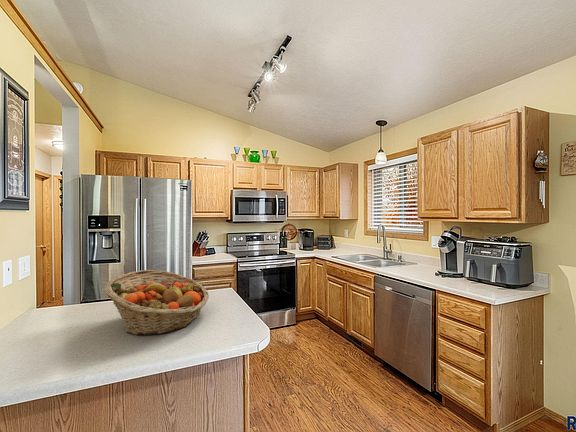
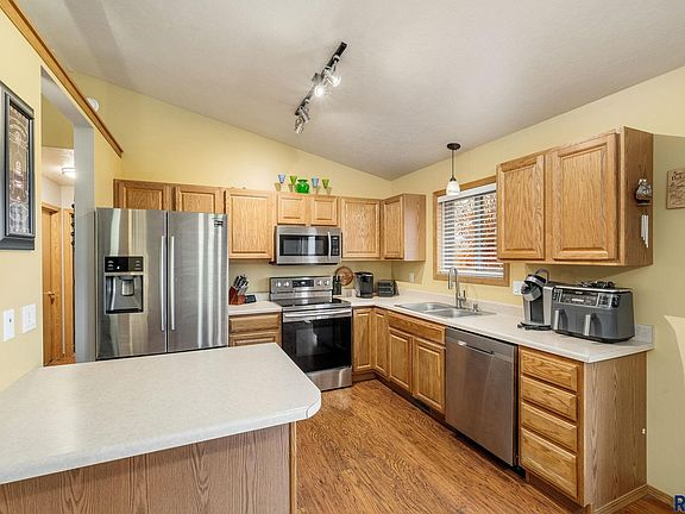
- fruit basket (161, 297)
